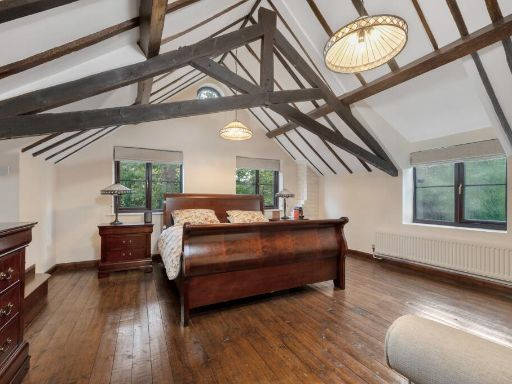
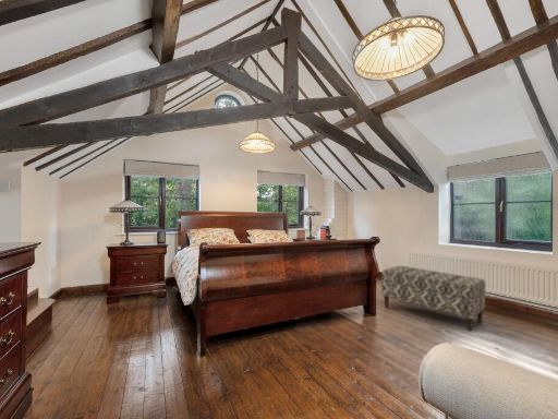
+ bench (429, 294)
